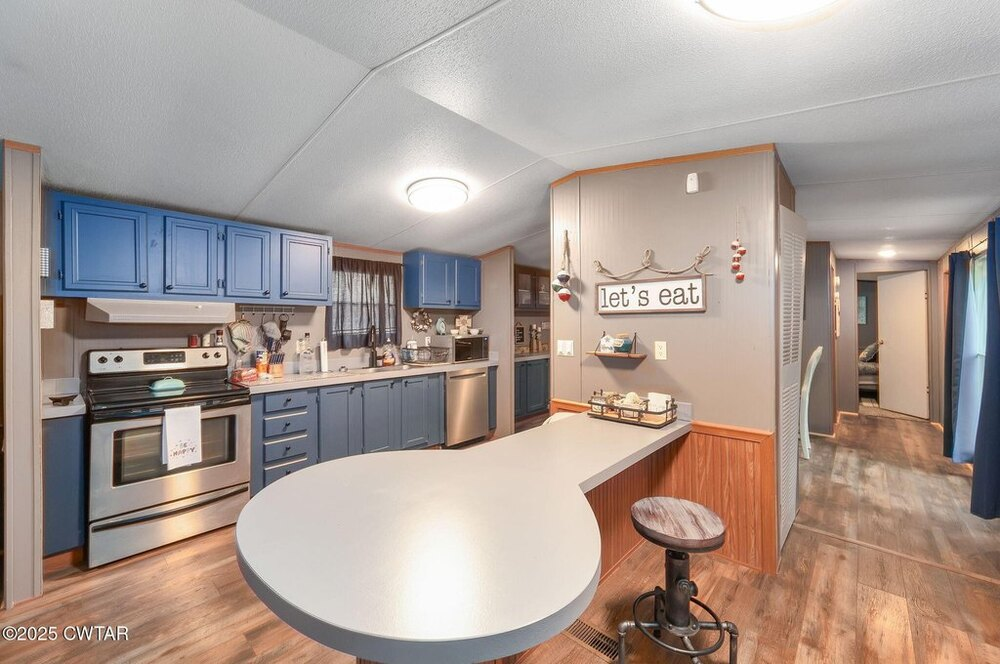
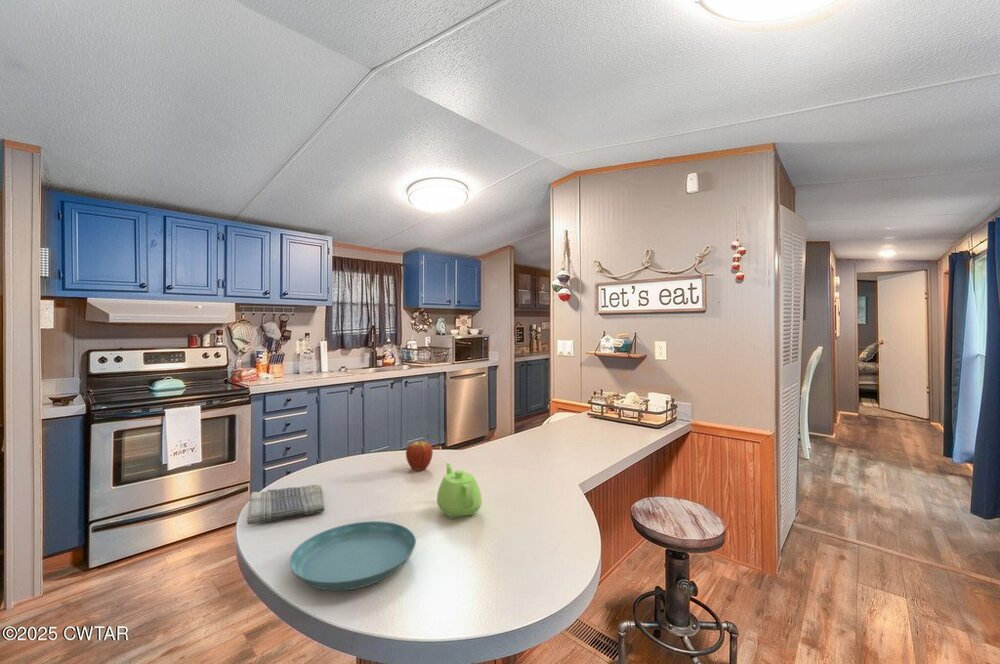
+ dish towel (287, 500)
+ saucer (355, 554)
+ teapot (458, 490)
+ fruit (419, 454)
